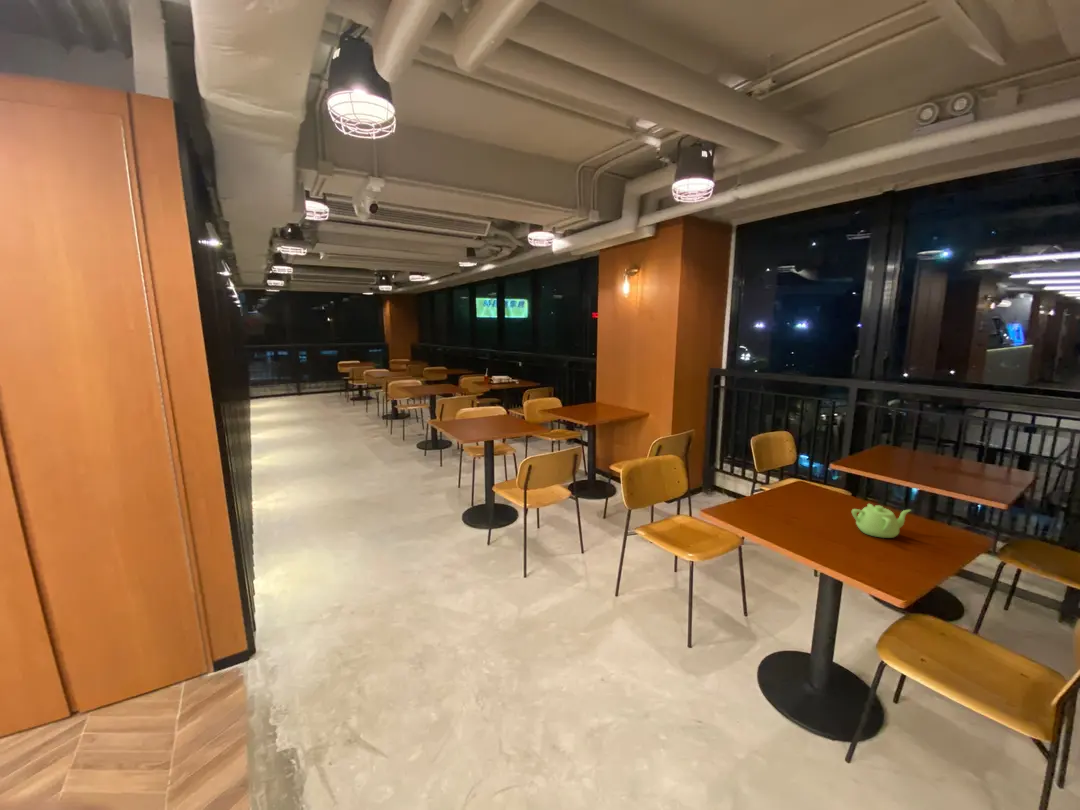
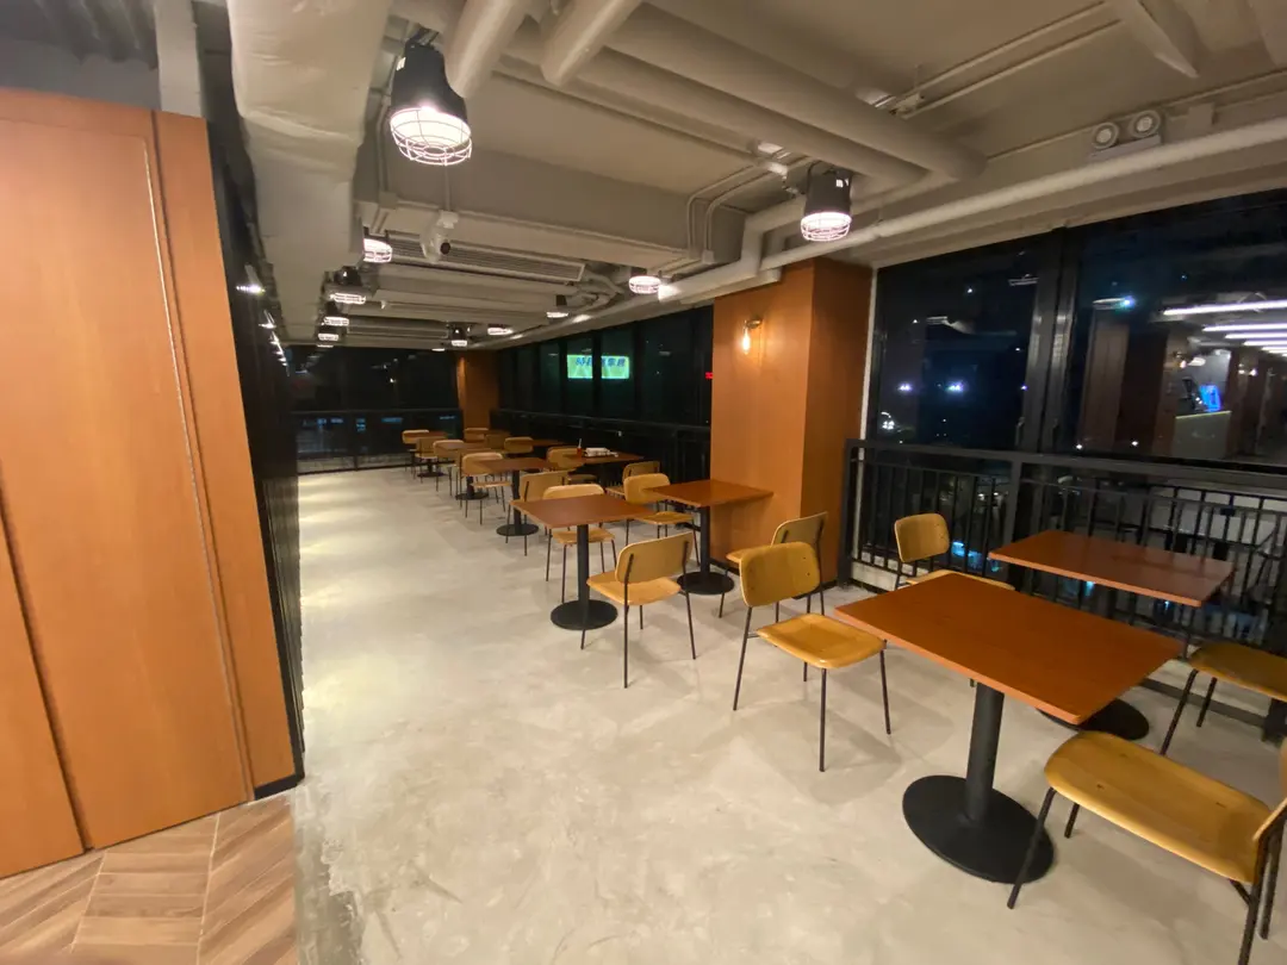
- teapot (880, 519)
